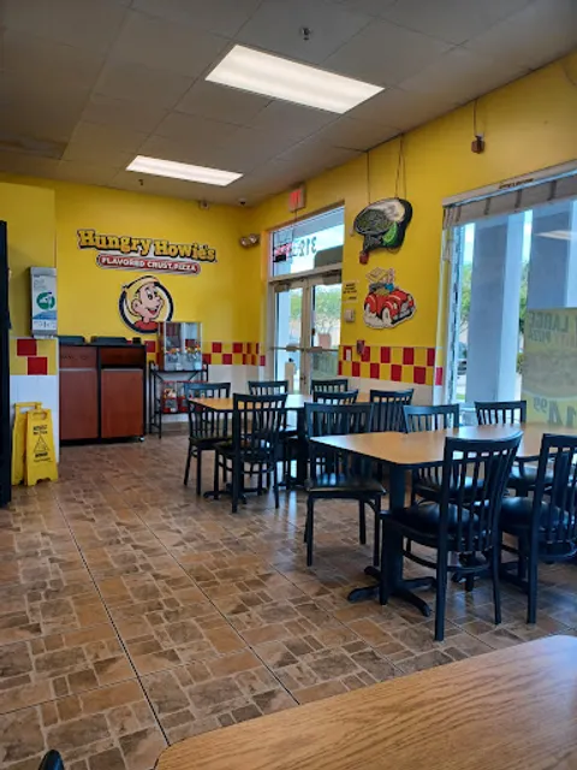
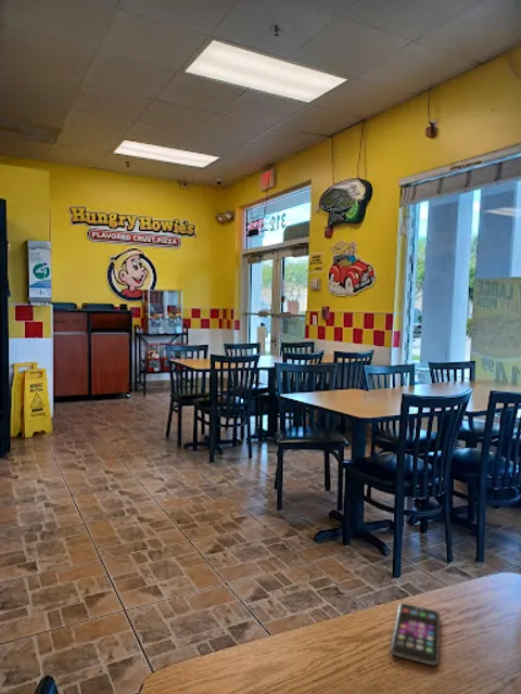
+ smartphone (416, 631)
